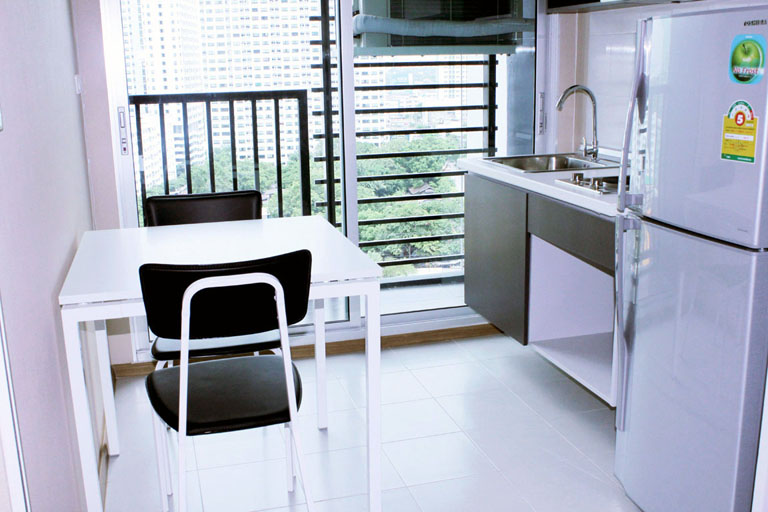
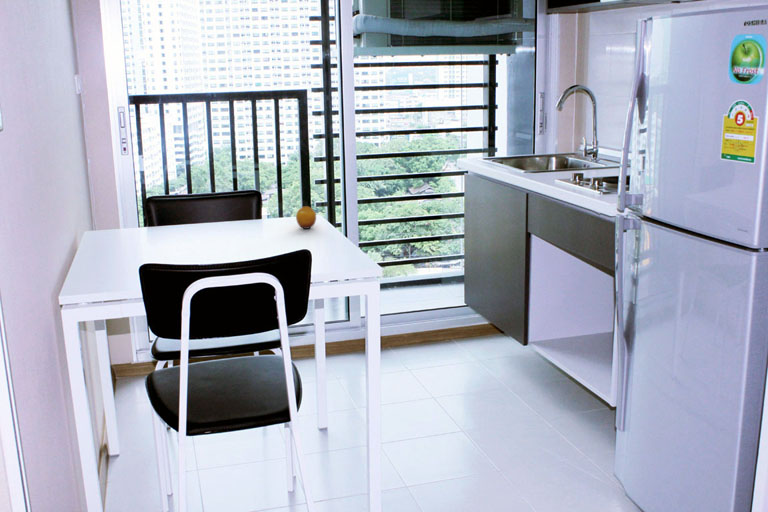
+ fruit (306, 217)
